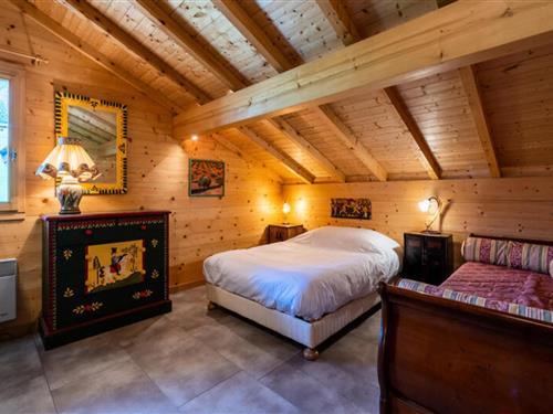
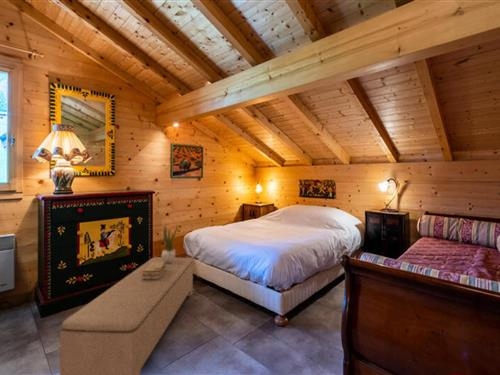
+ potted plant (168, 243)
+ bench (146, 304)
+ decorative box (154, 270)
